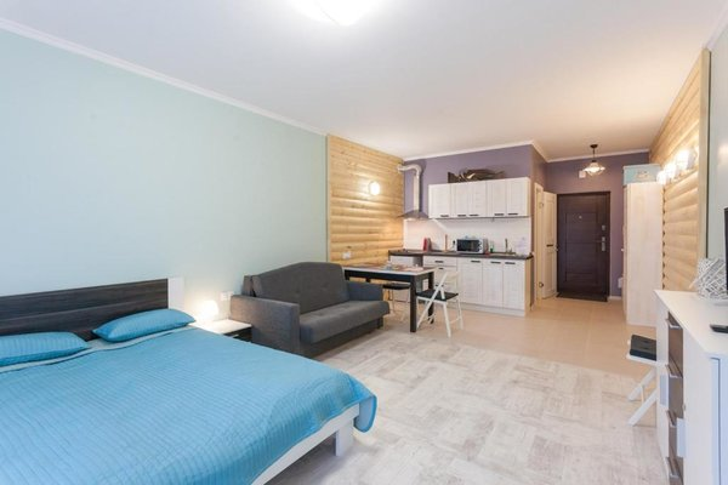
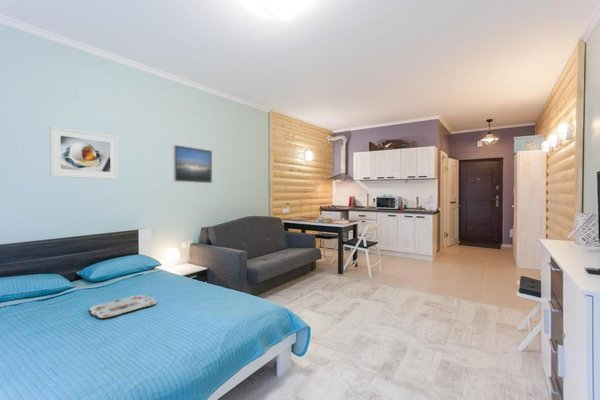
+ serving tray (124, 305)
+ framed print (193, 165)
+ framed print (86, 154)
